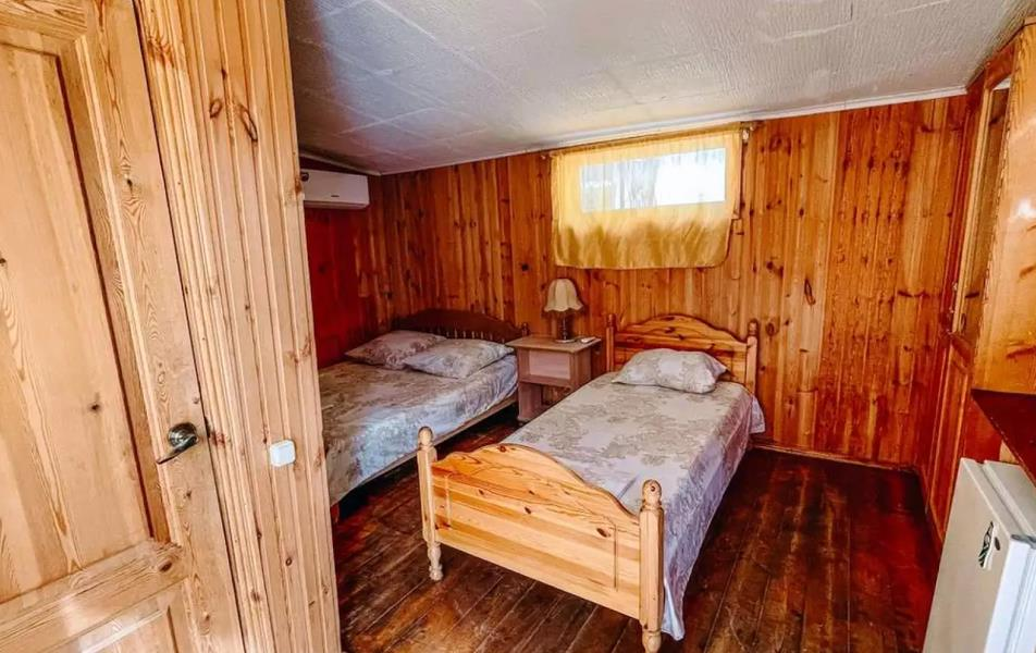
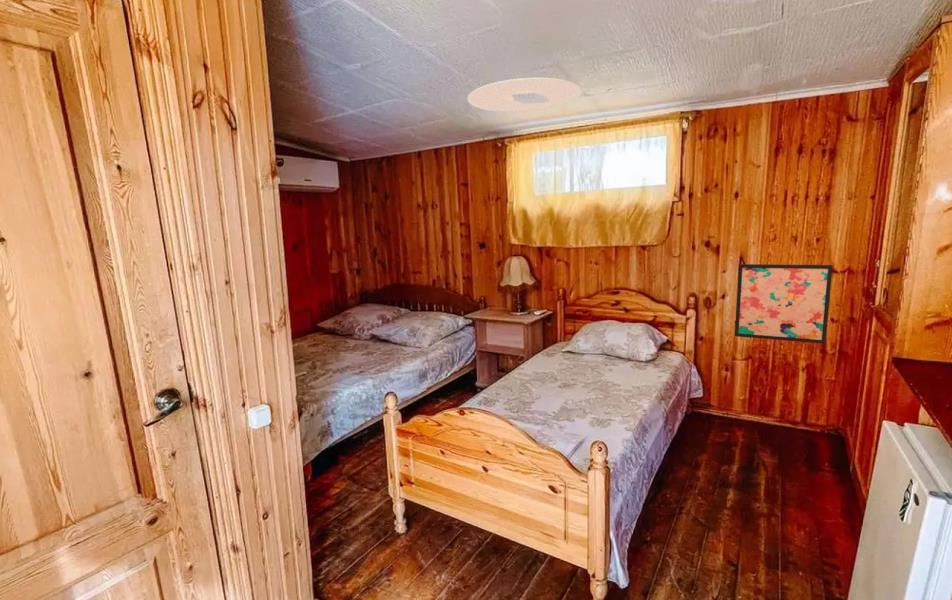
+ wall art (780, 302)
+ ceiling light (523, 91)
